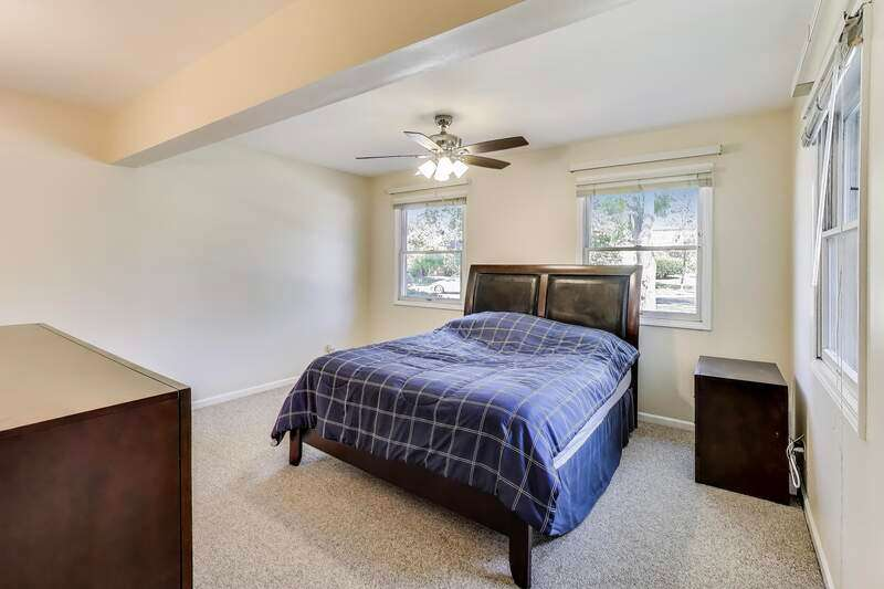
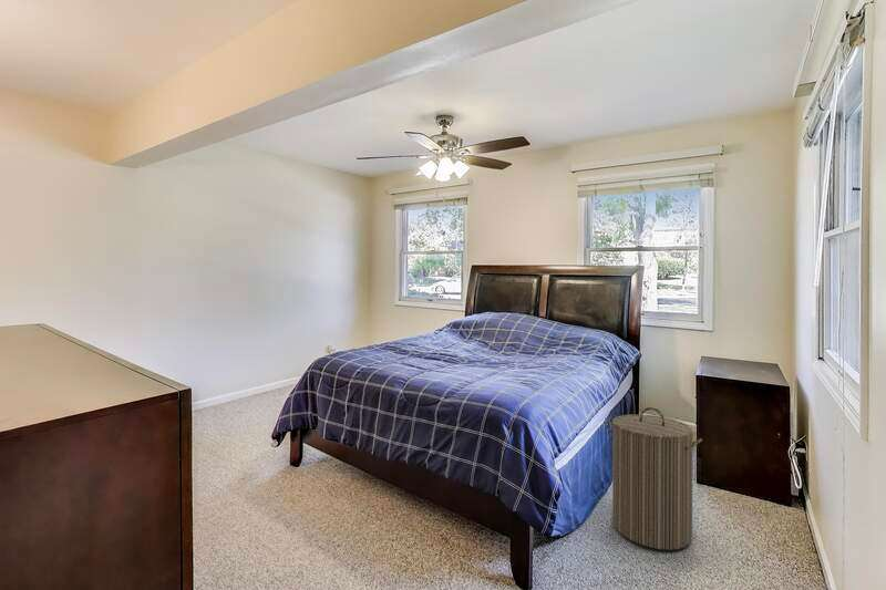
+ laundry hamper (650, 468)
